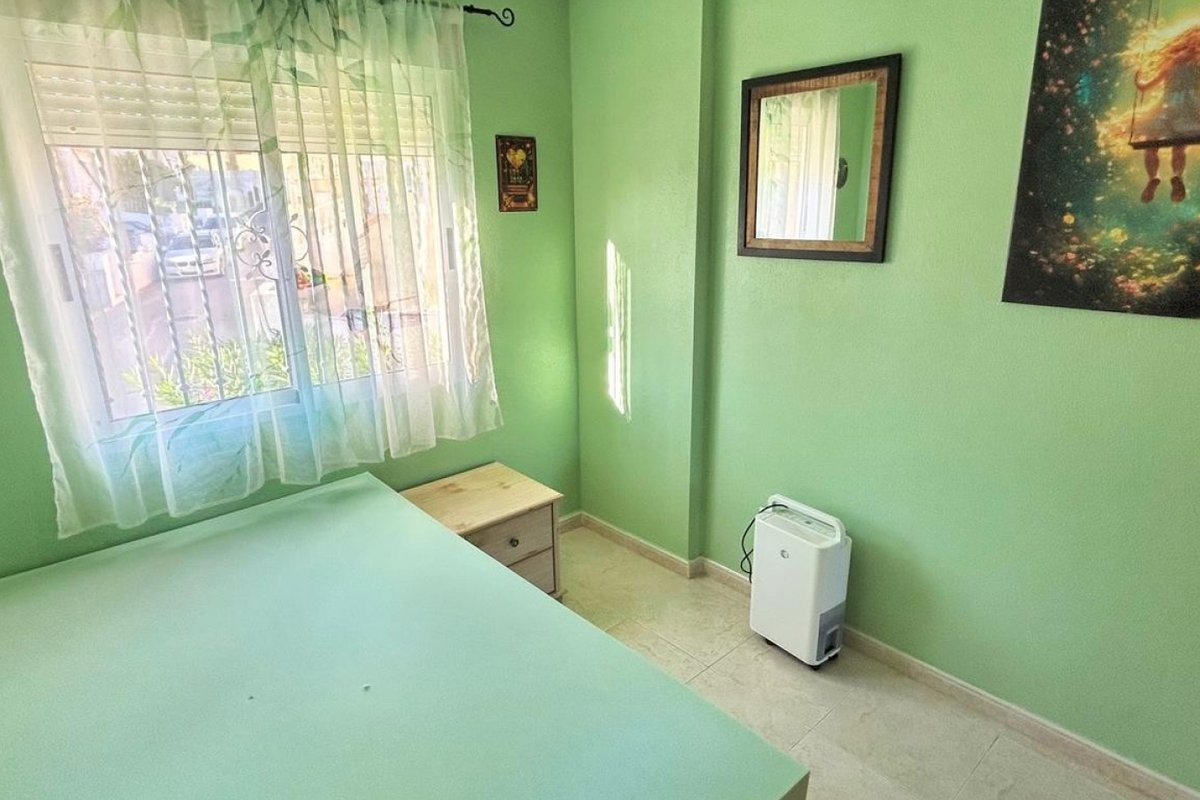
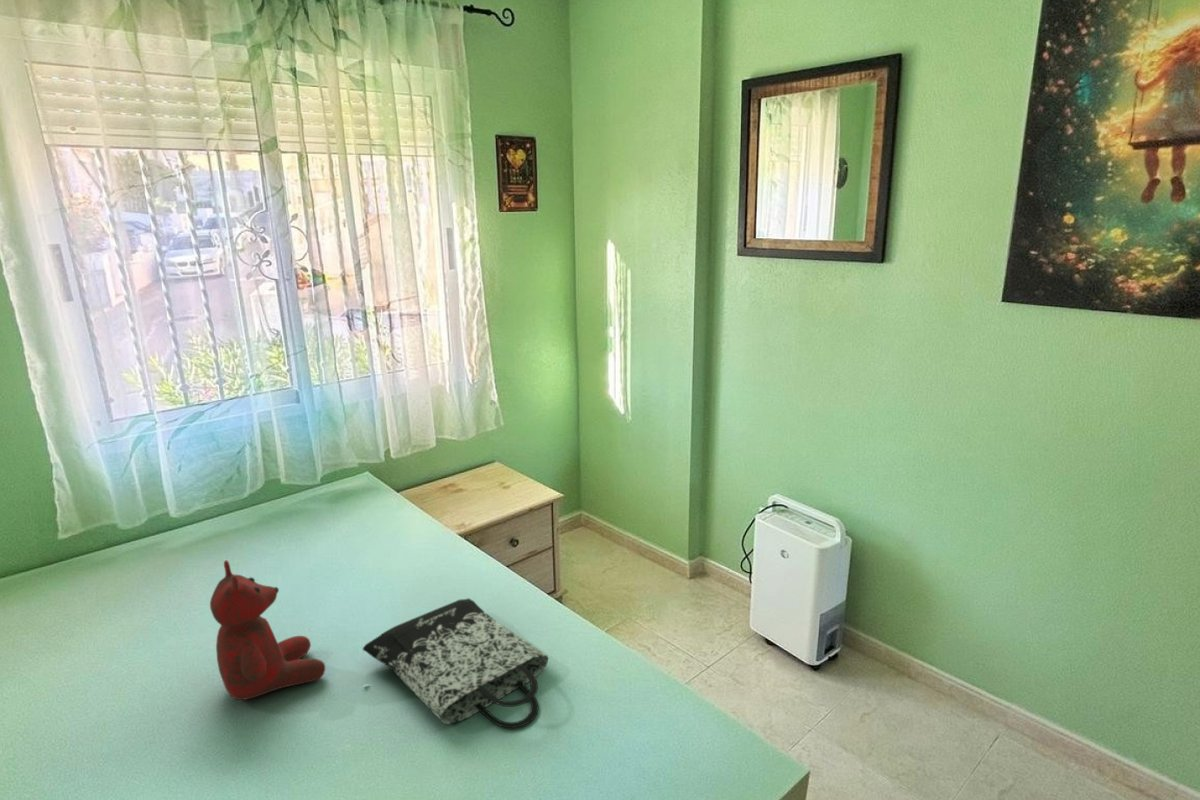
+ teddy bear (264, 622)
+ tote bag (468, 660)
